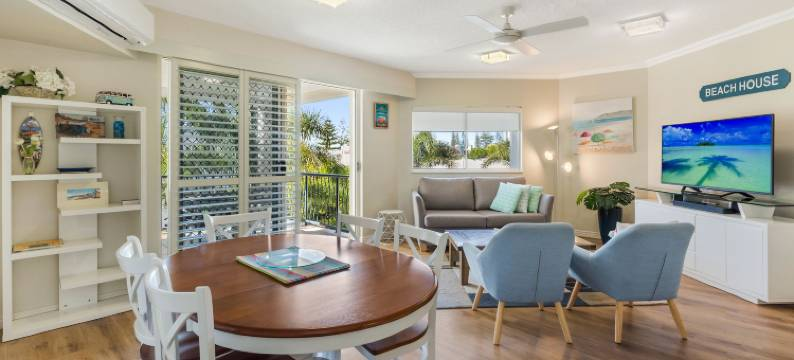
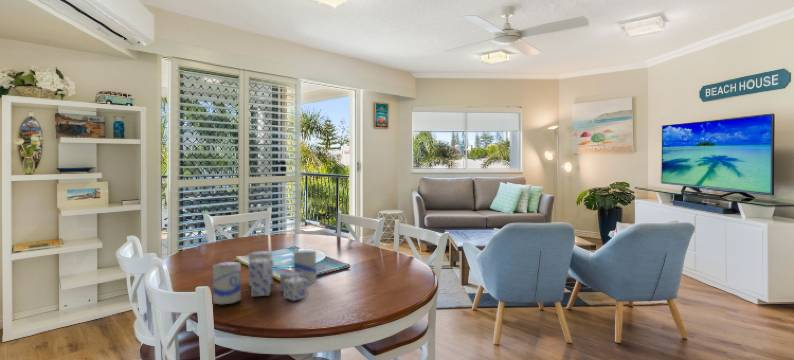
+ candle (270, 274)
